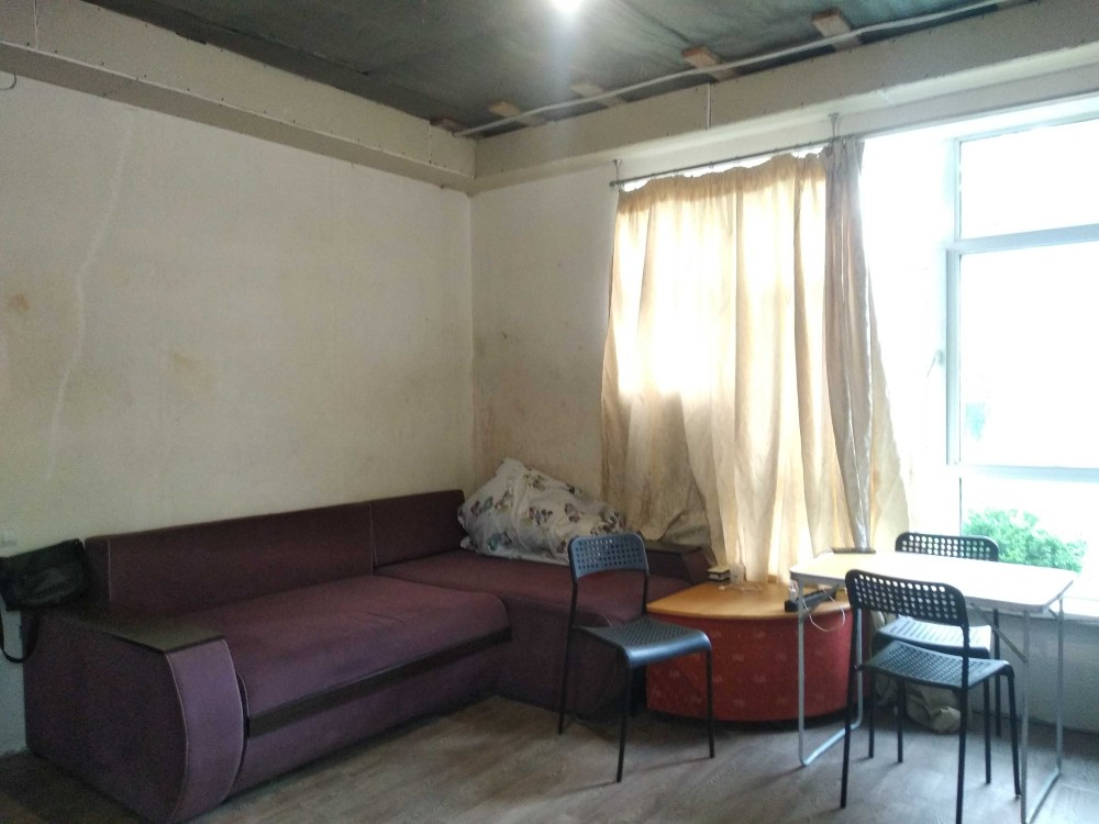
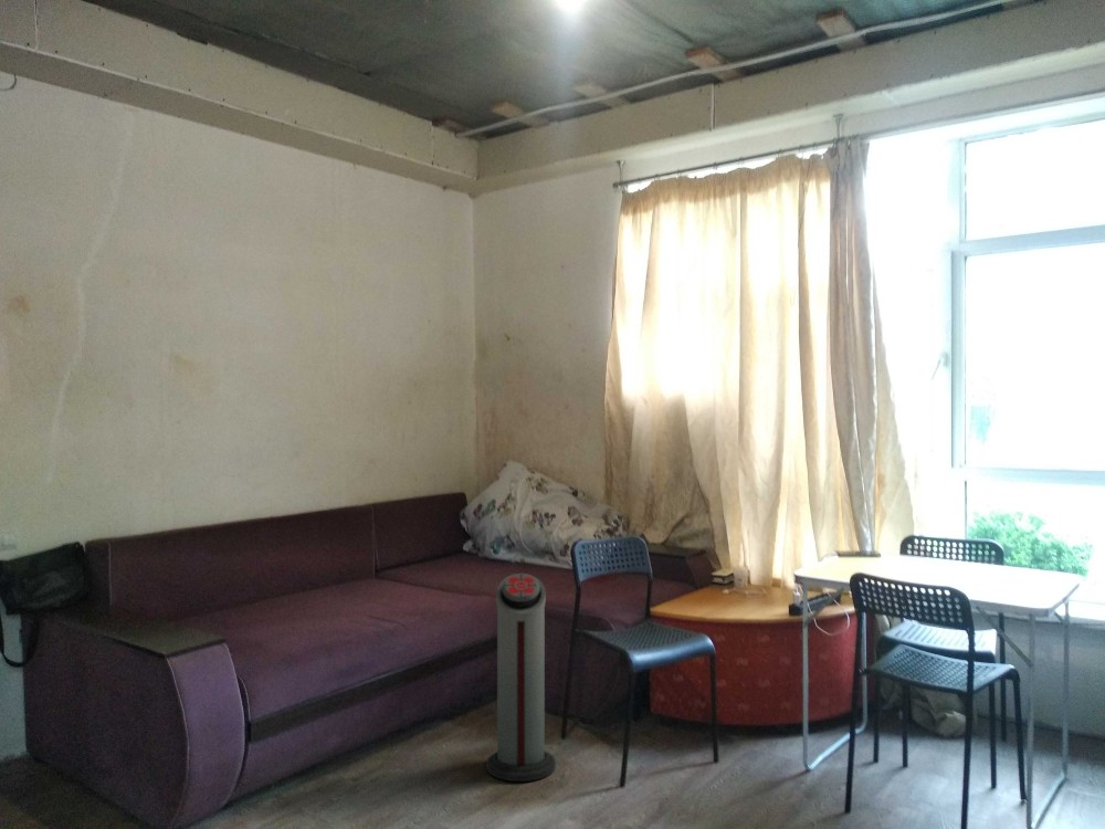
+ air purifier (520, 671)
